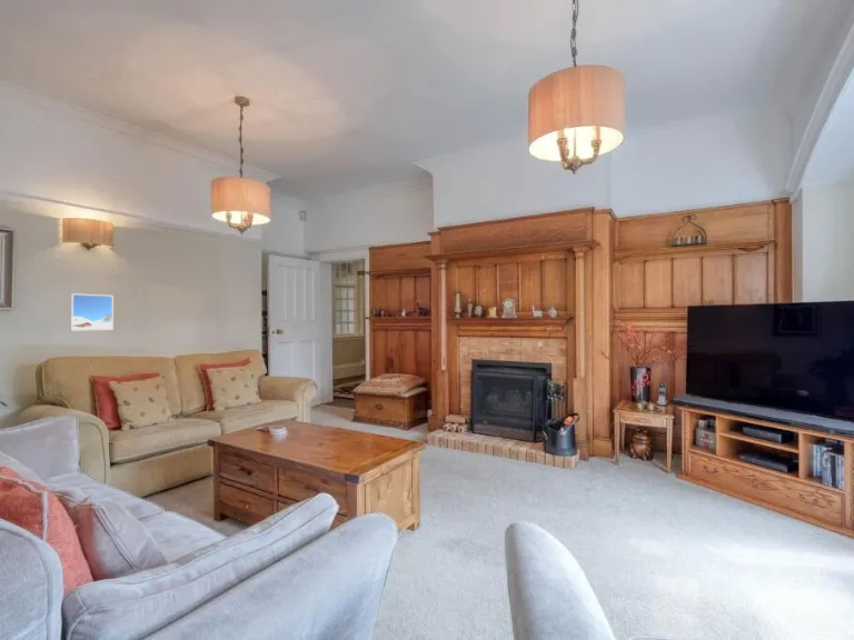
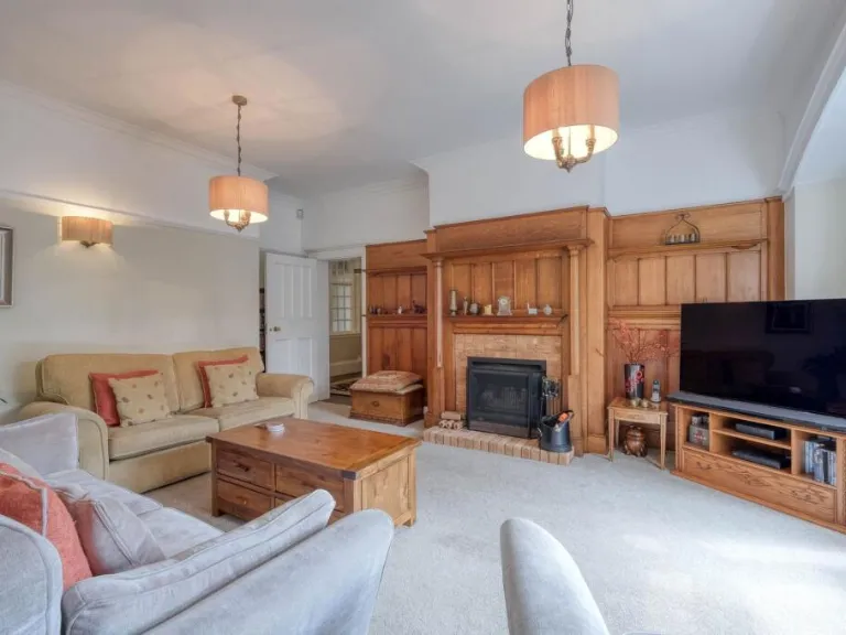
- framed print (92, 312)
